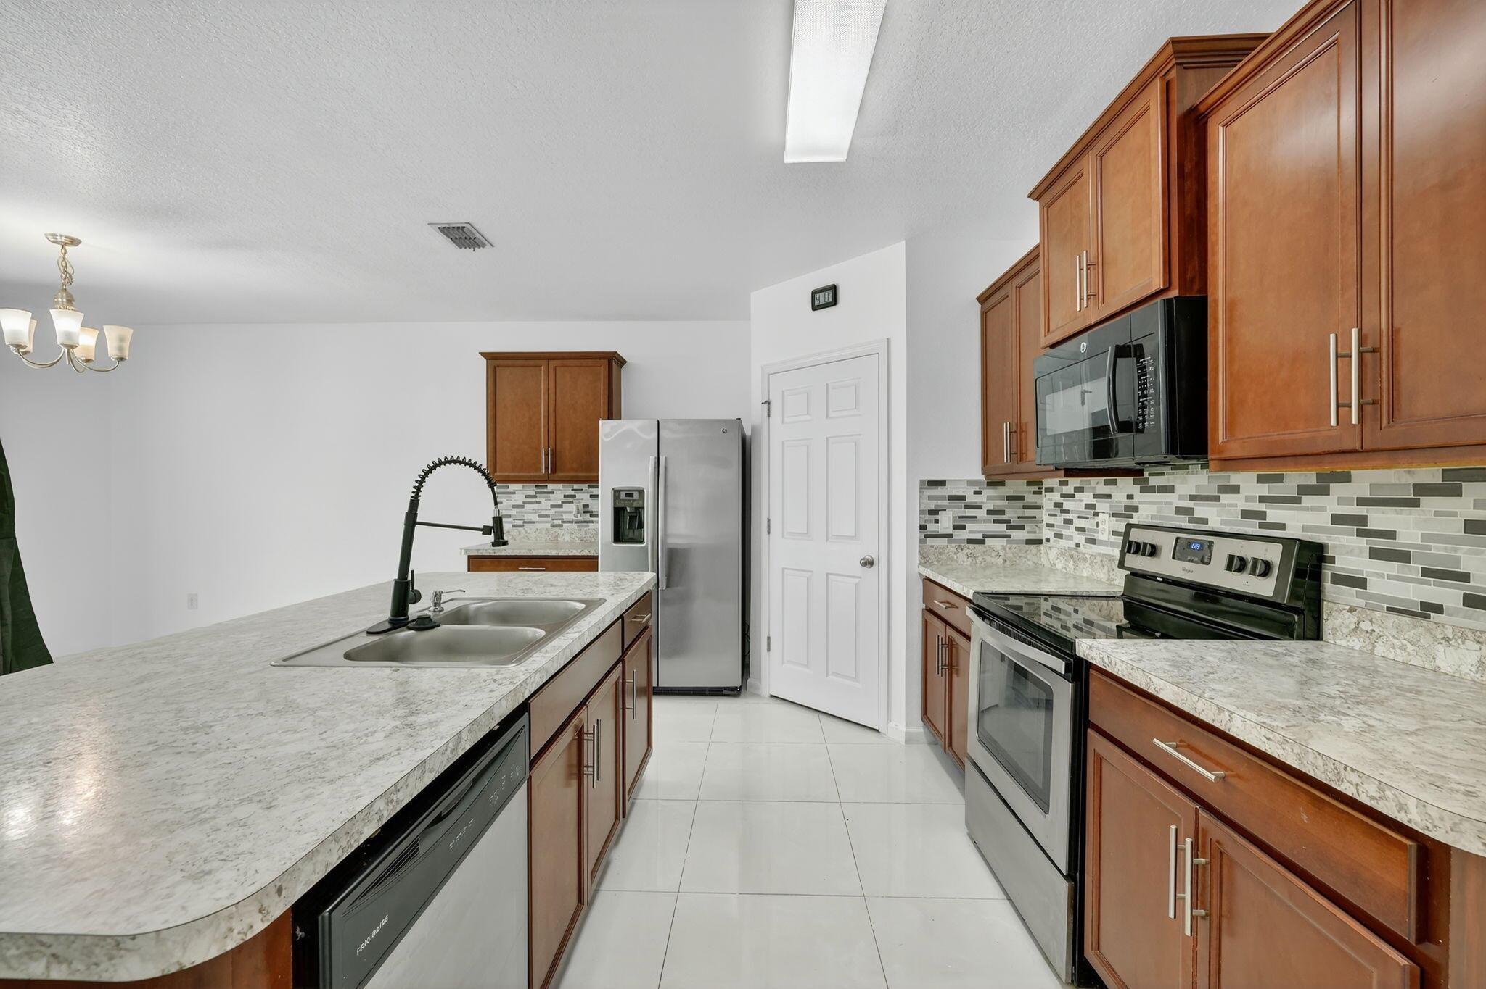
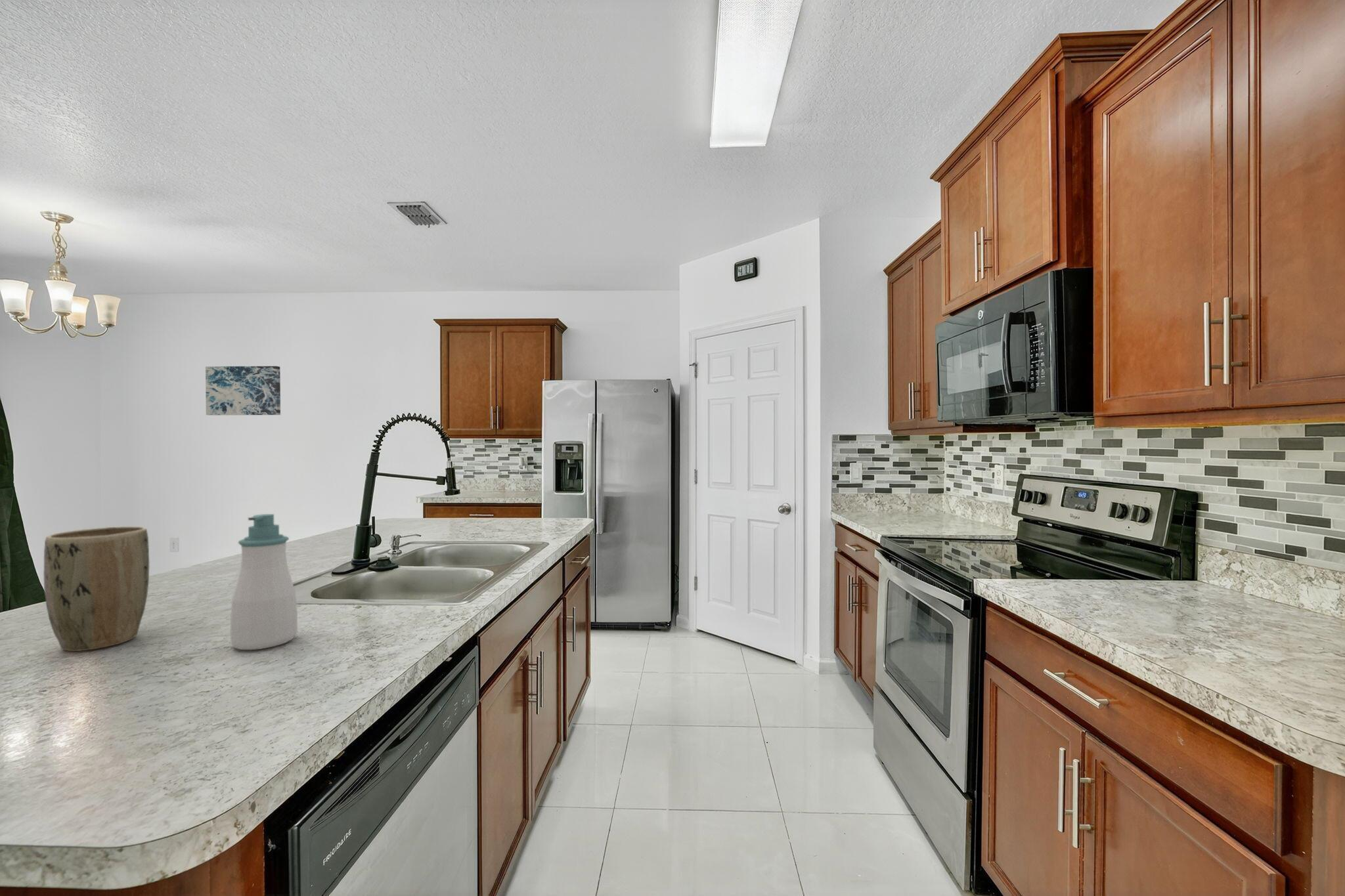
+ wall art (243, 391)
+ plant pot (99, 586)
+ soap bottle (264, 578)
